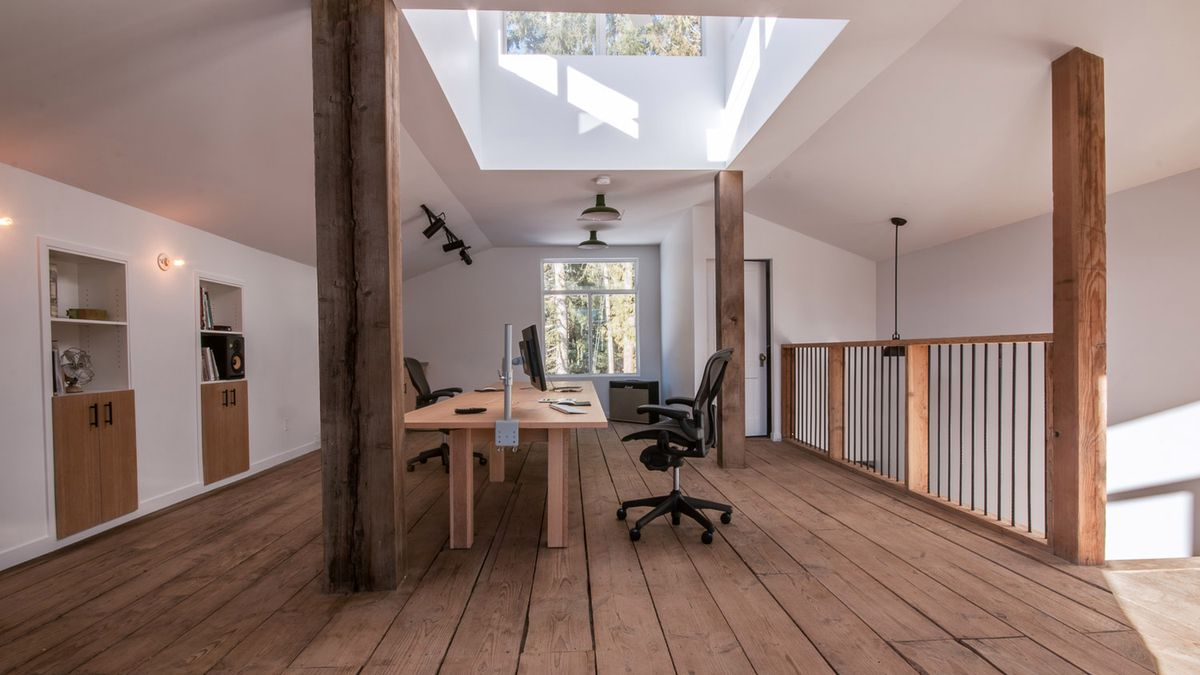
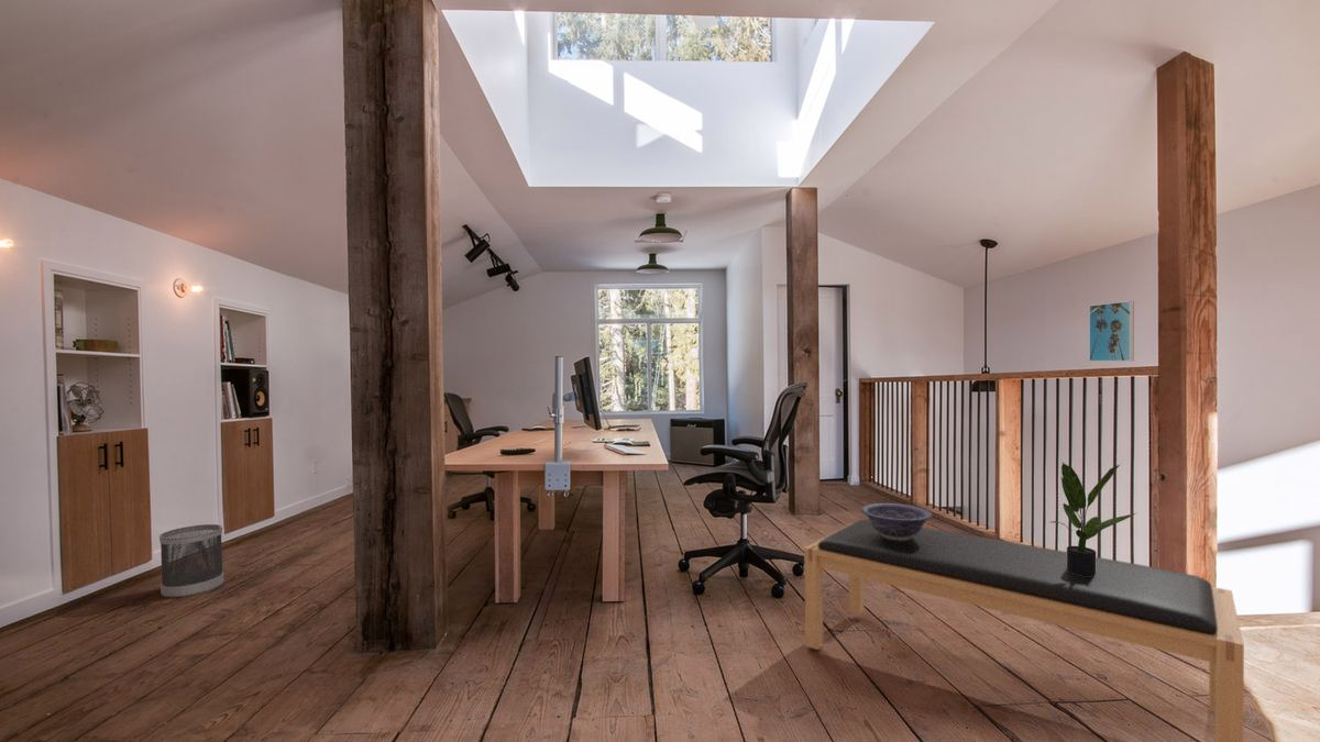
+ wastebasket (193, 560)
+ decorative bowl (895, 523)
+ potted plant (1091, 518)
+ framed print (1110, 332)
+ bench (993, 609)
